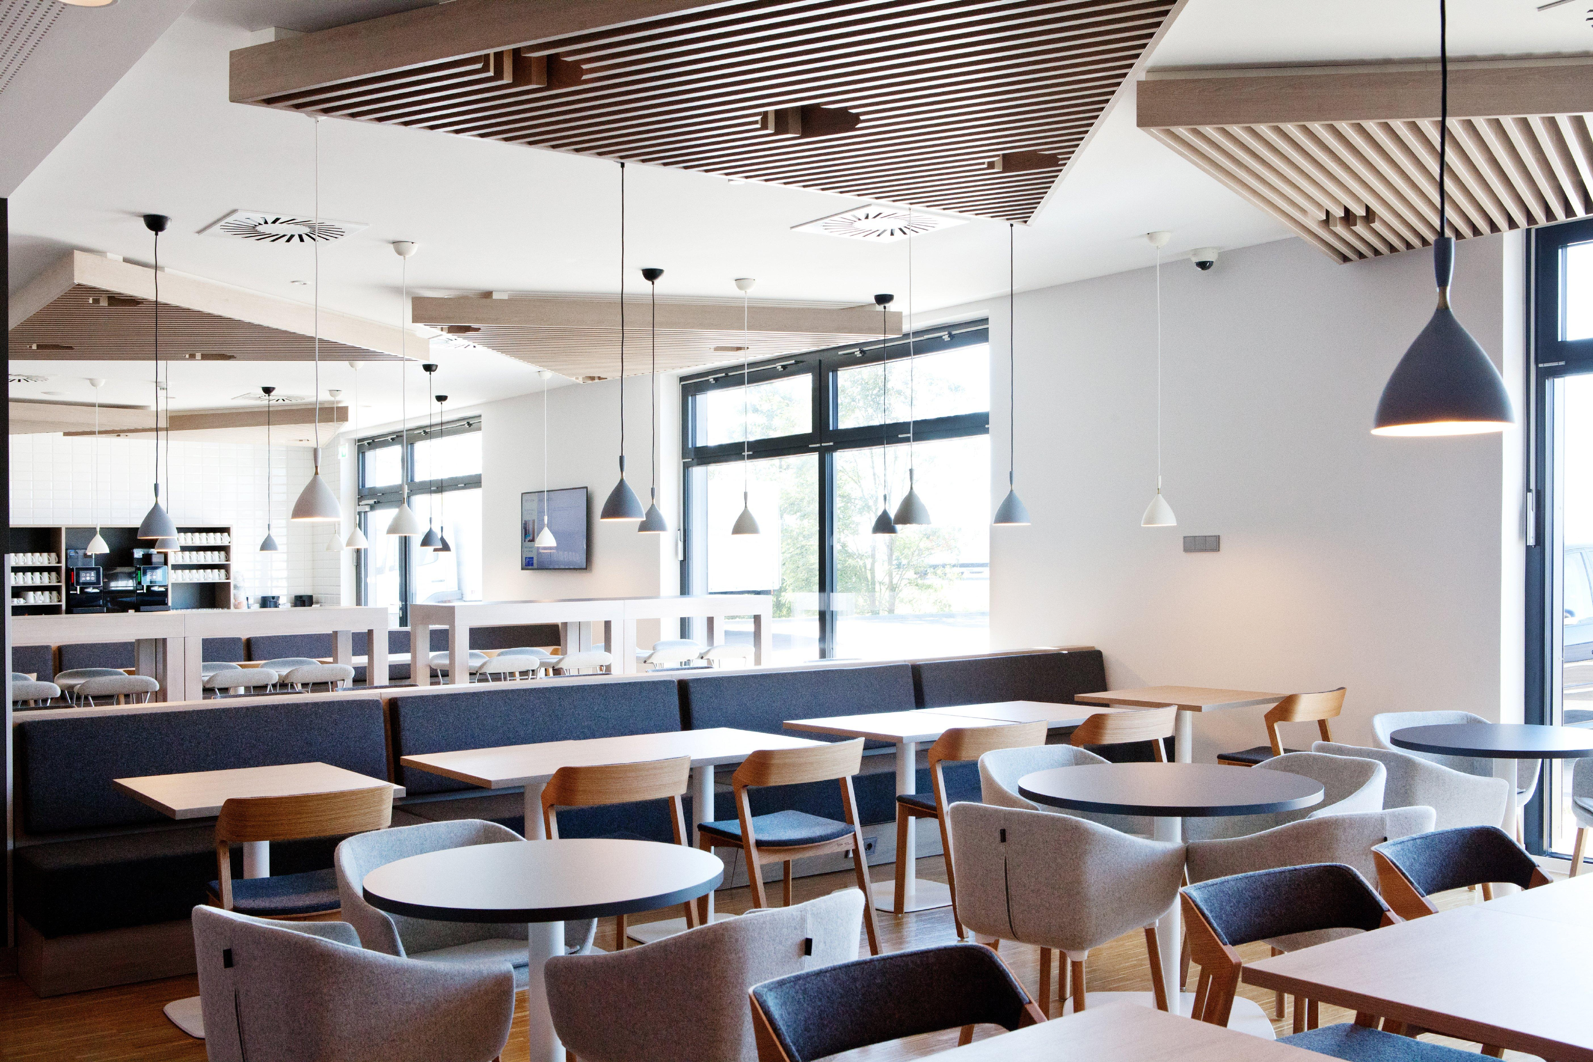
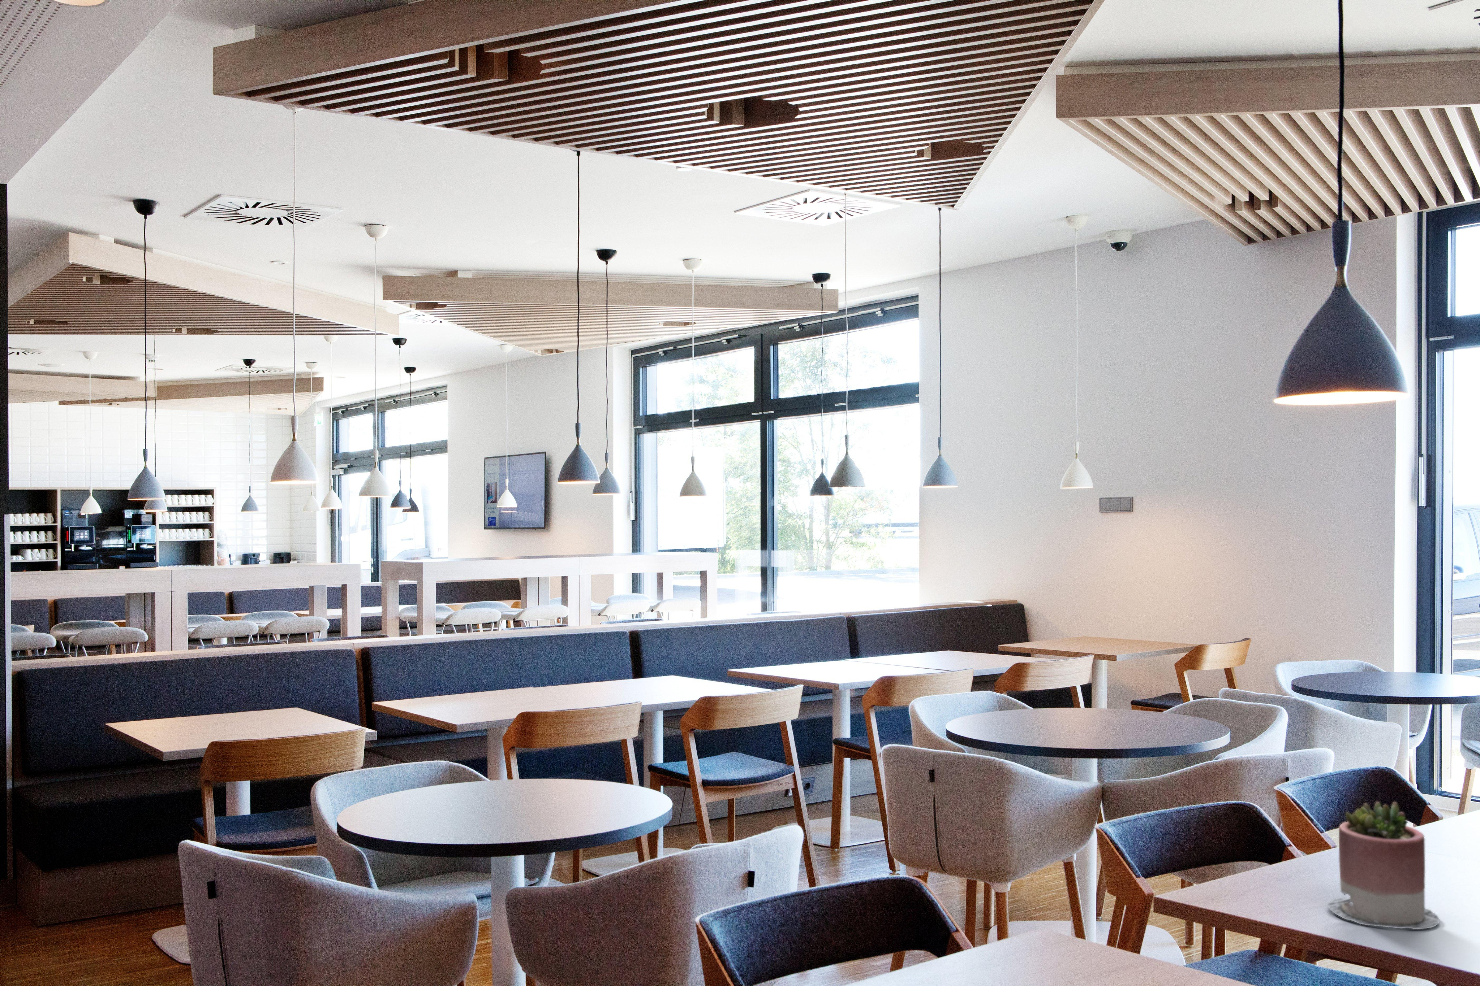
+ succulent planter (1382, 859)
